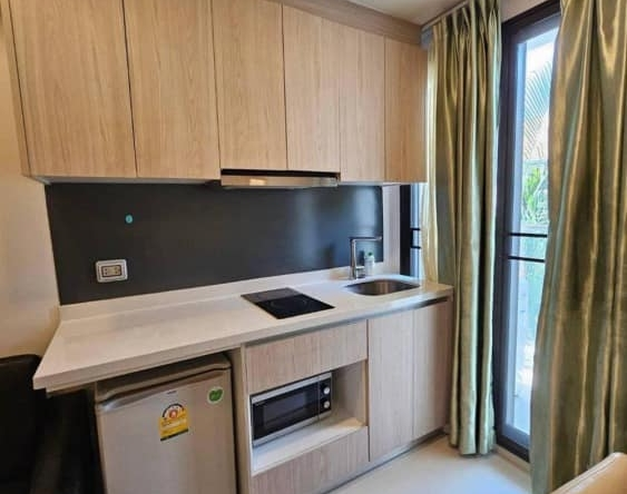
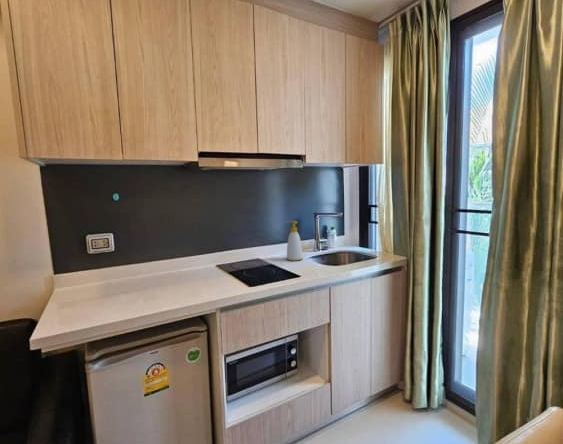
+ soap bottle (293, 240)
